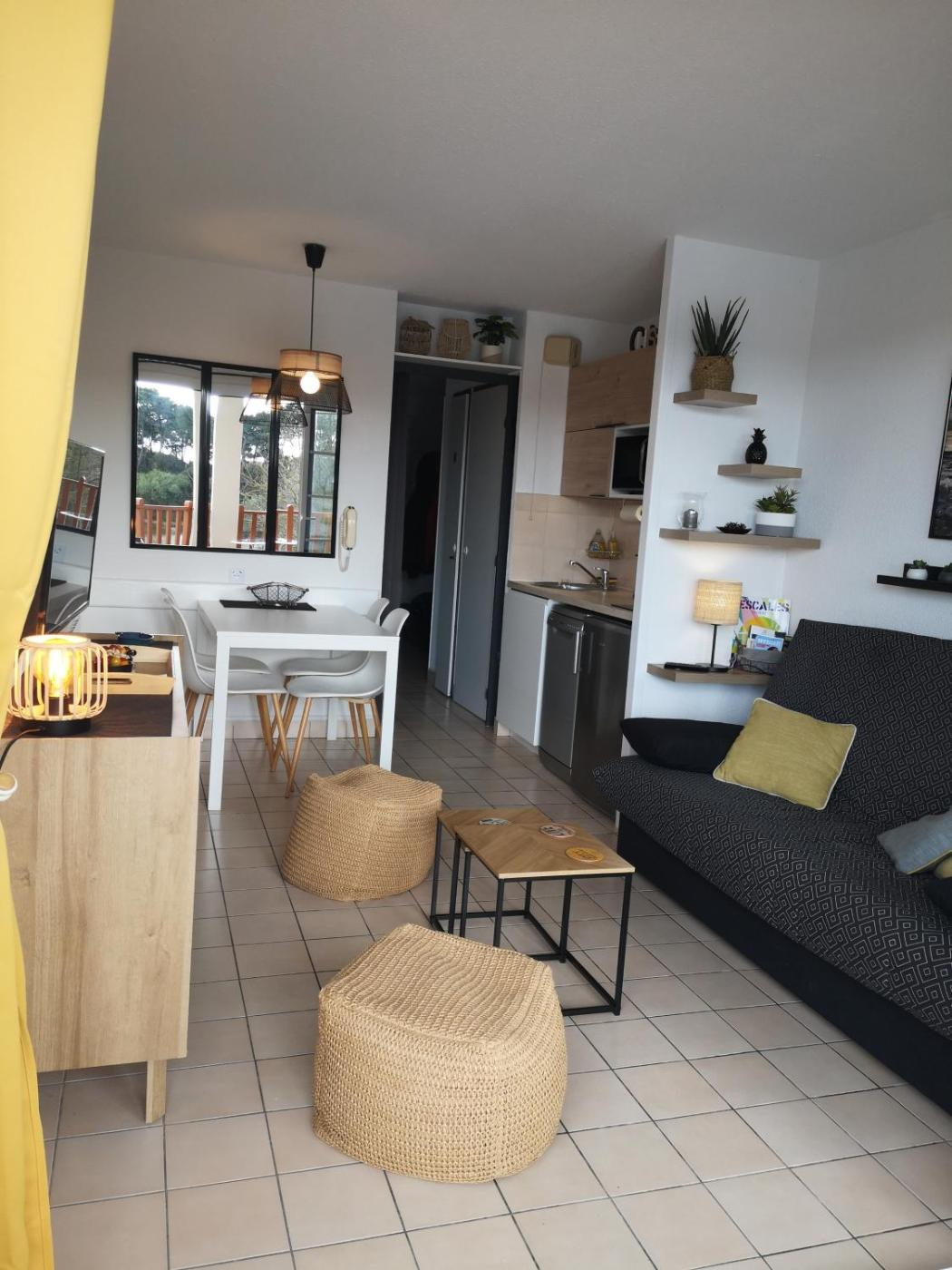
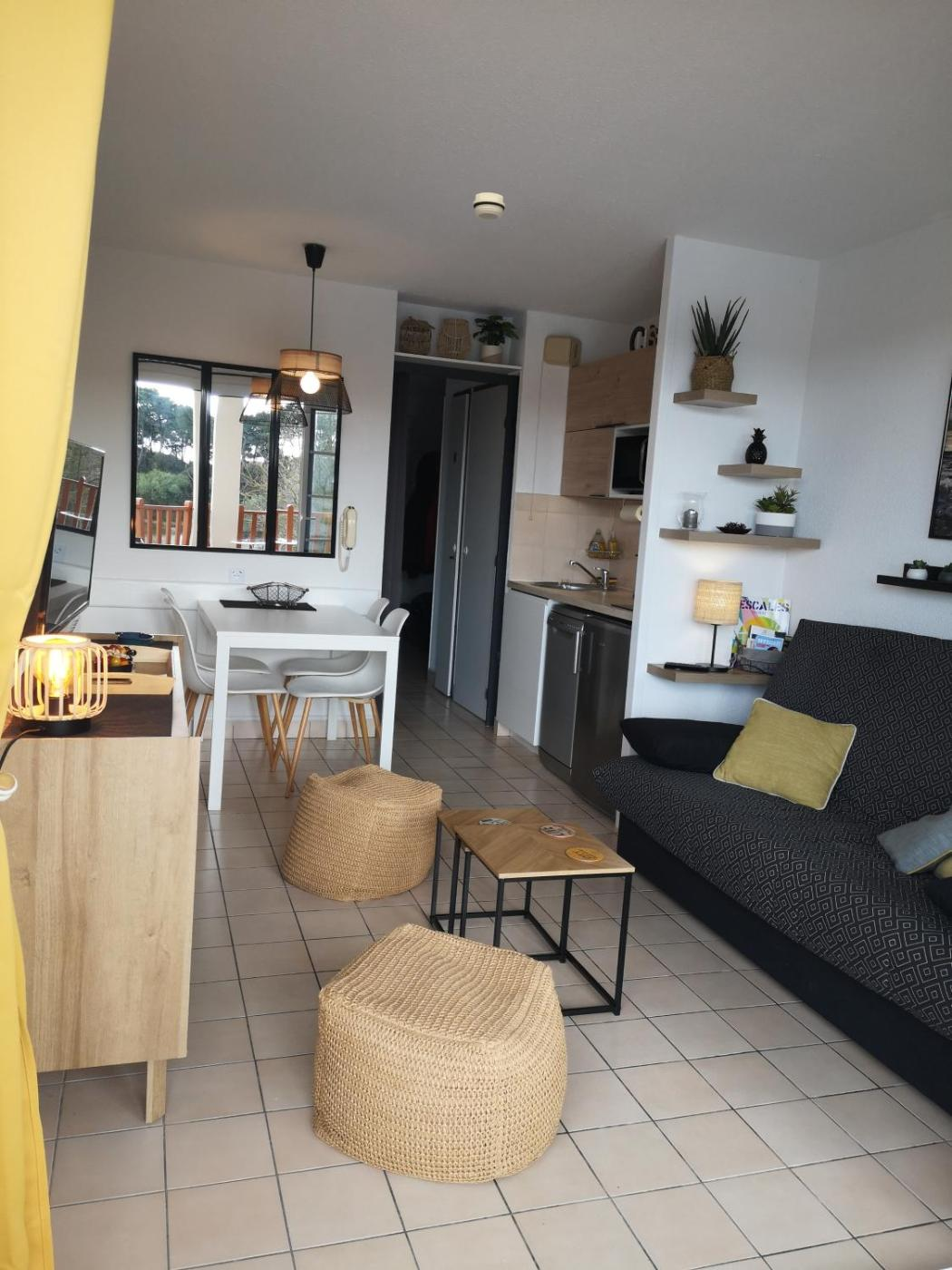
+ smoke detector (489, 207)
